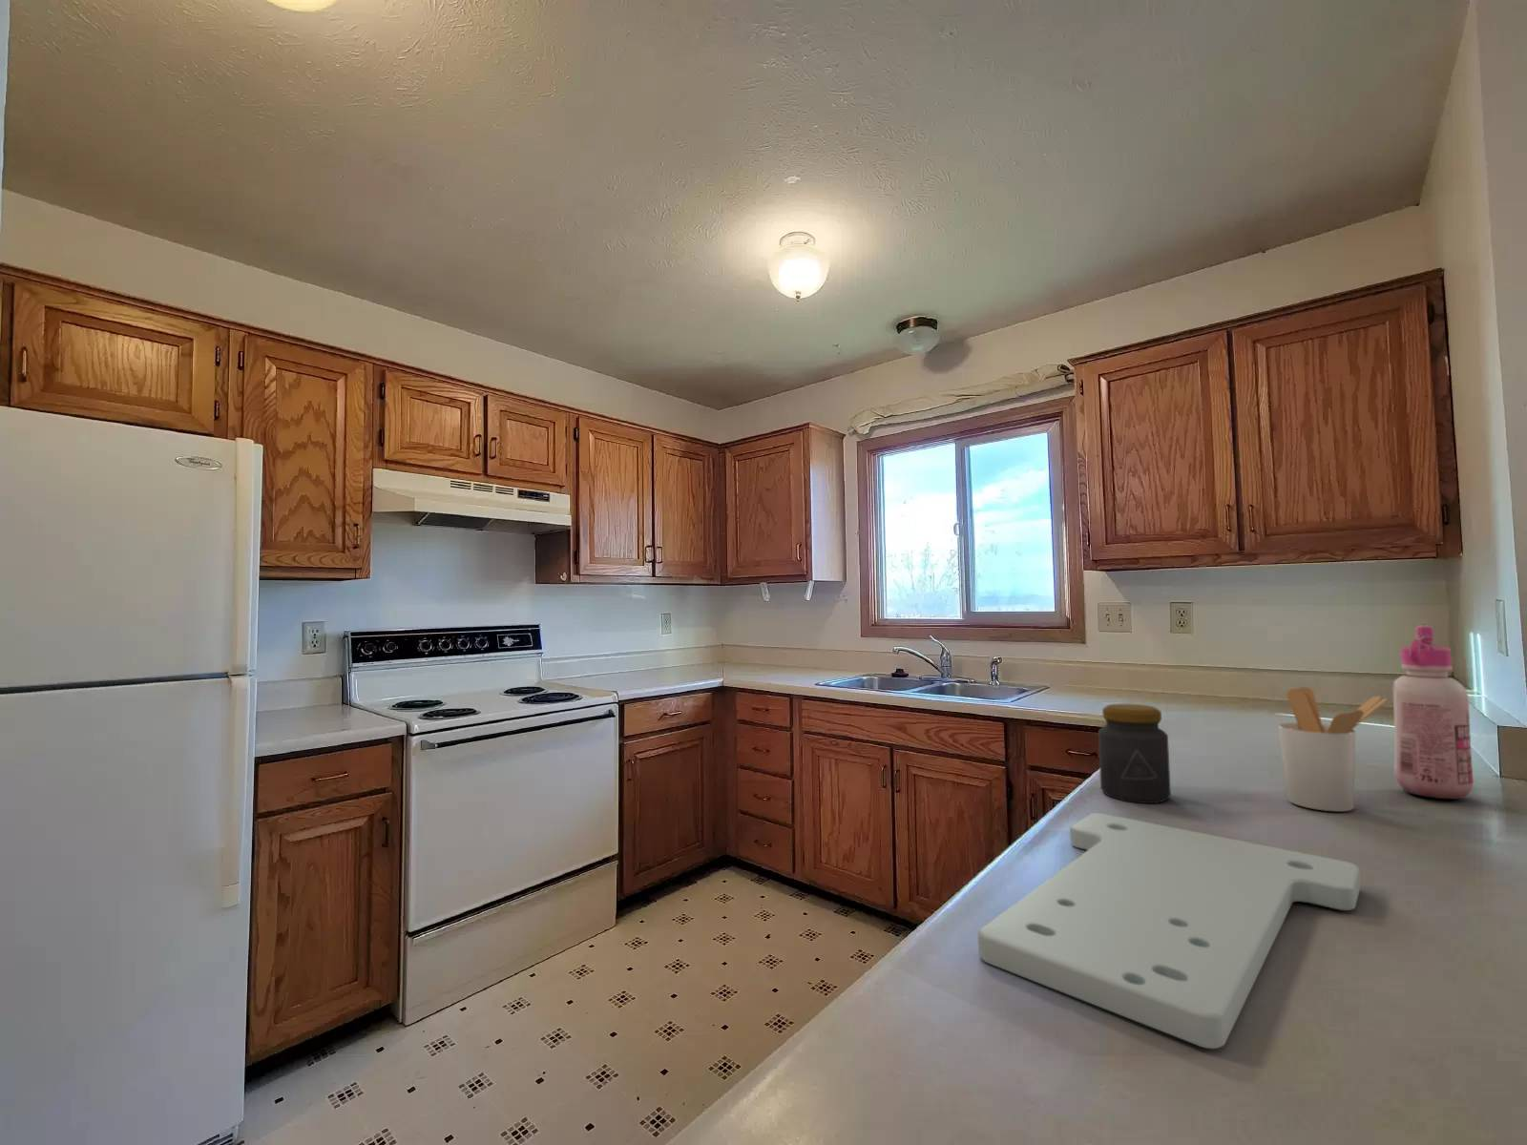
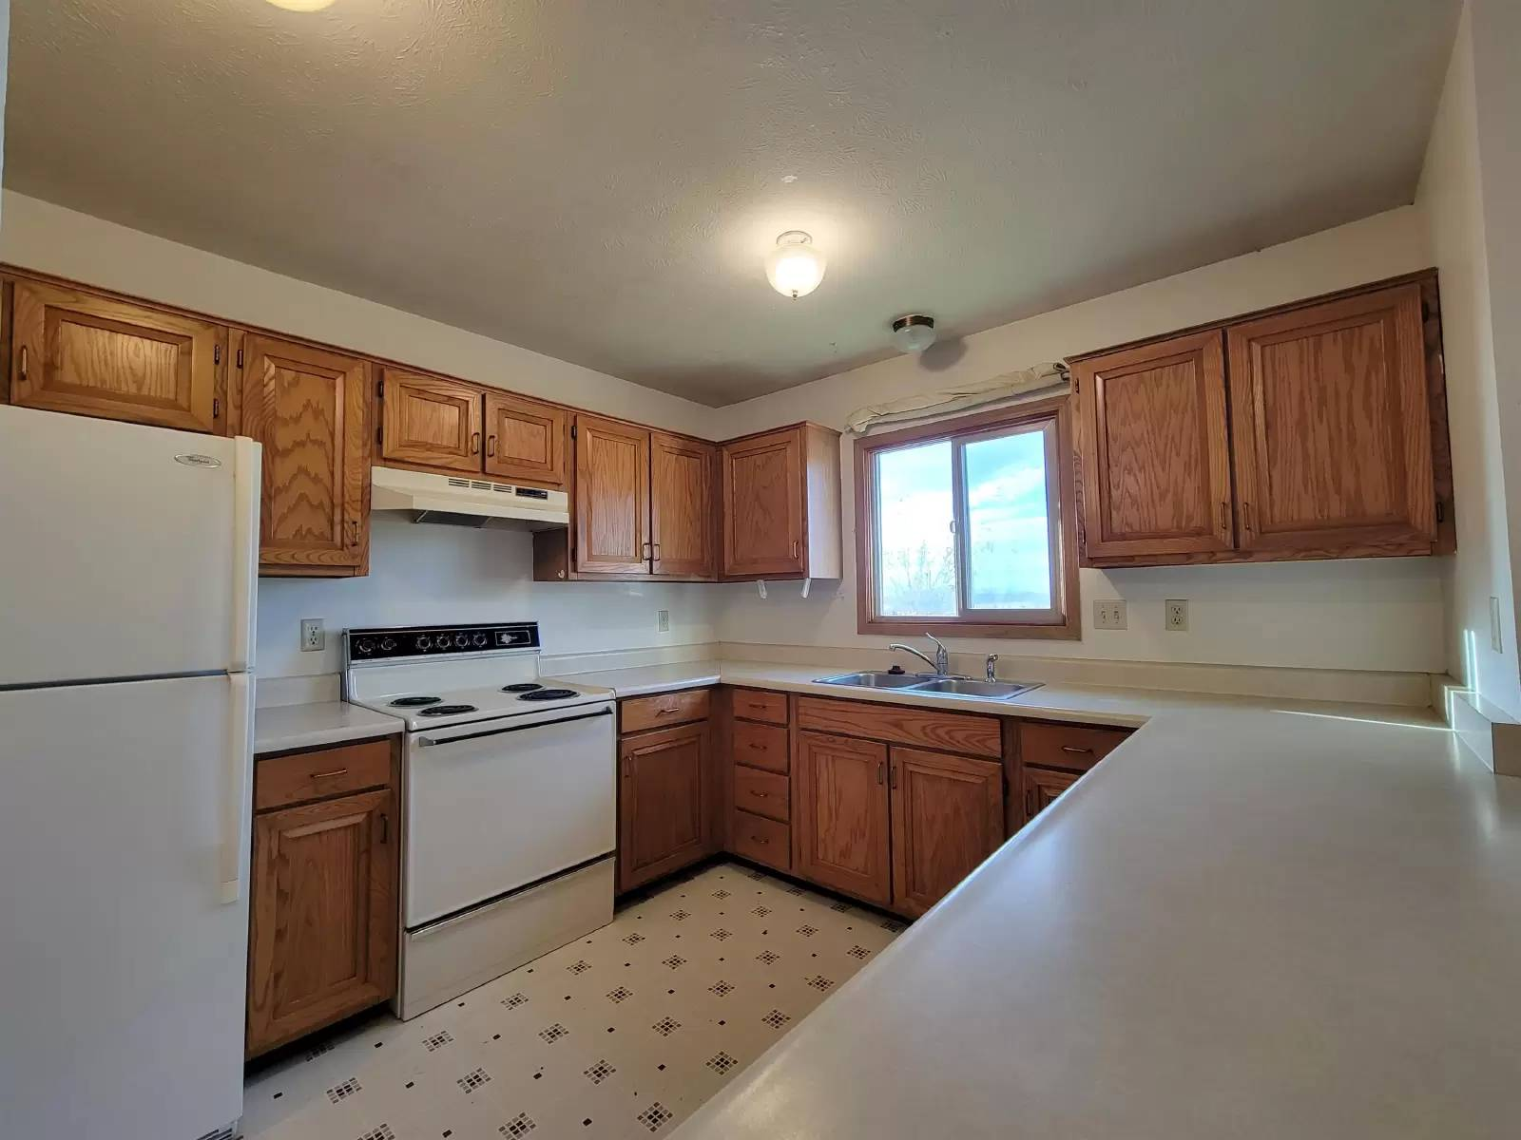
- cutting board (1159, 898)
- glue bottle (1427, 708)
- jar (1133, 751)
- utensil holder (1335, 747)
